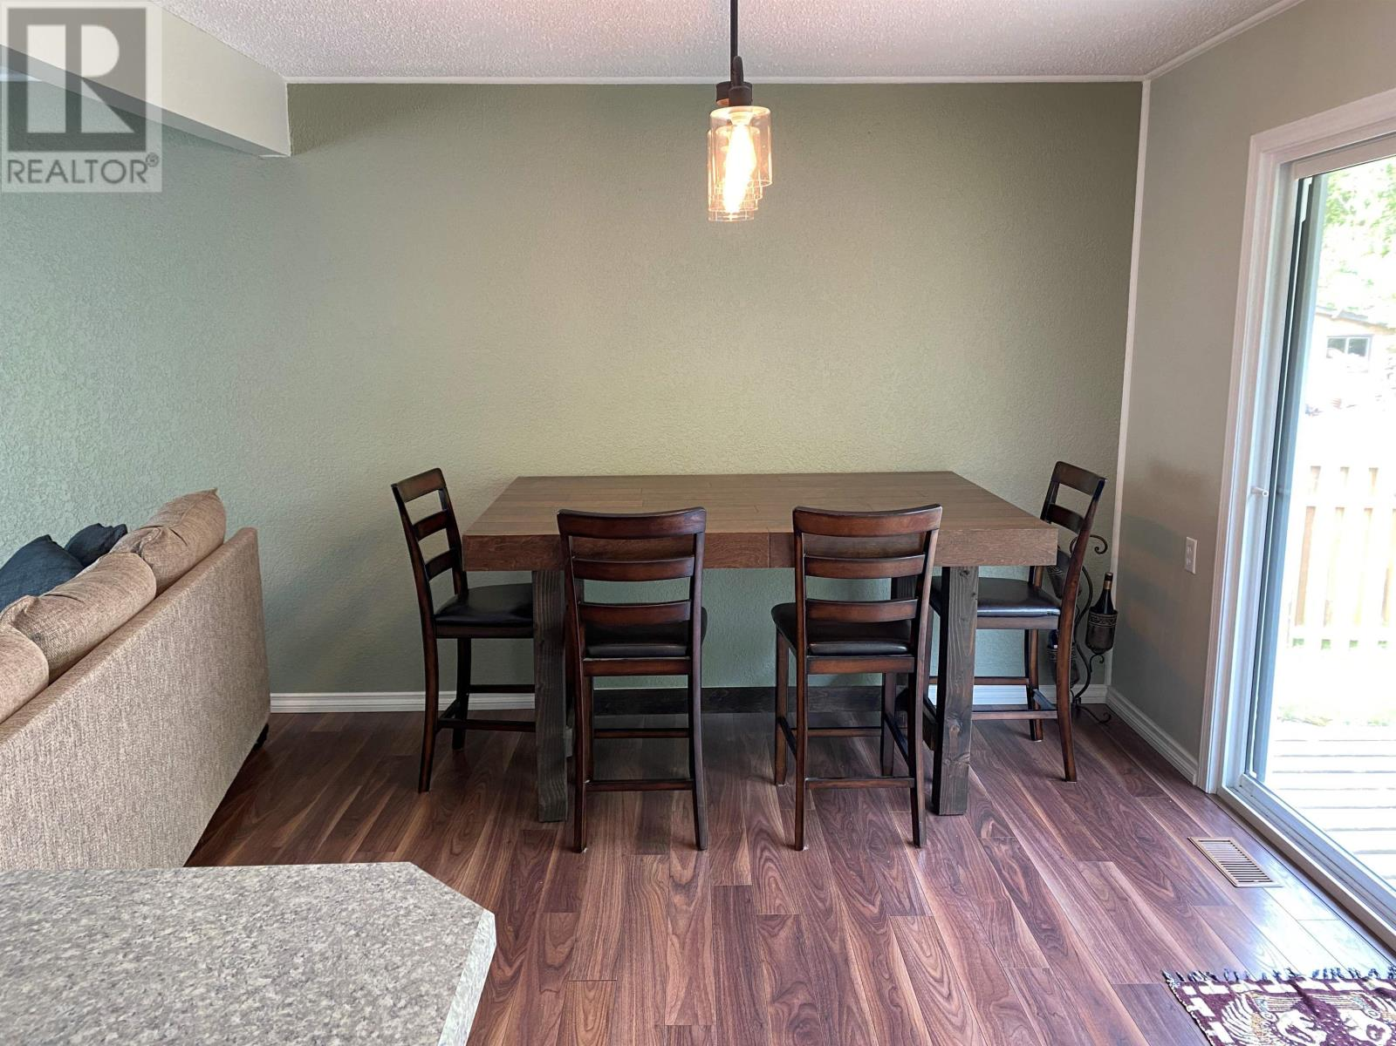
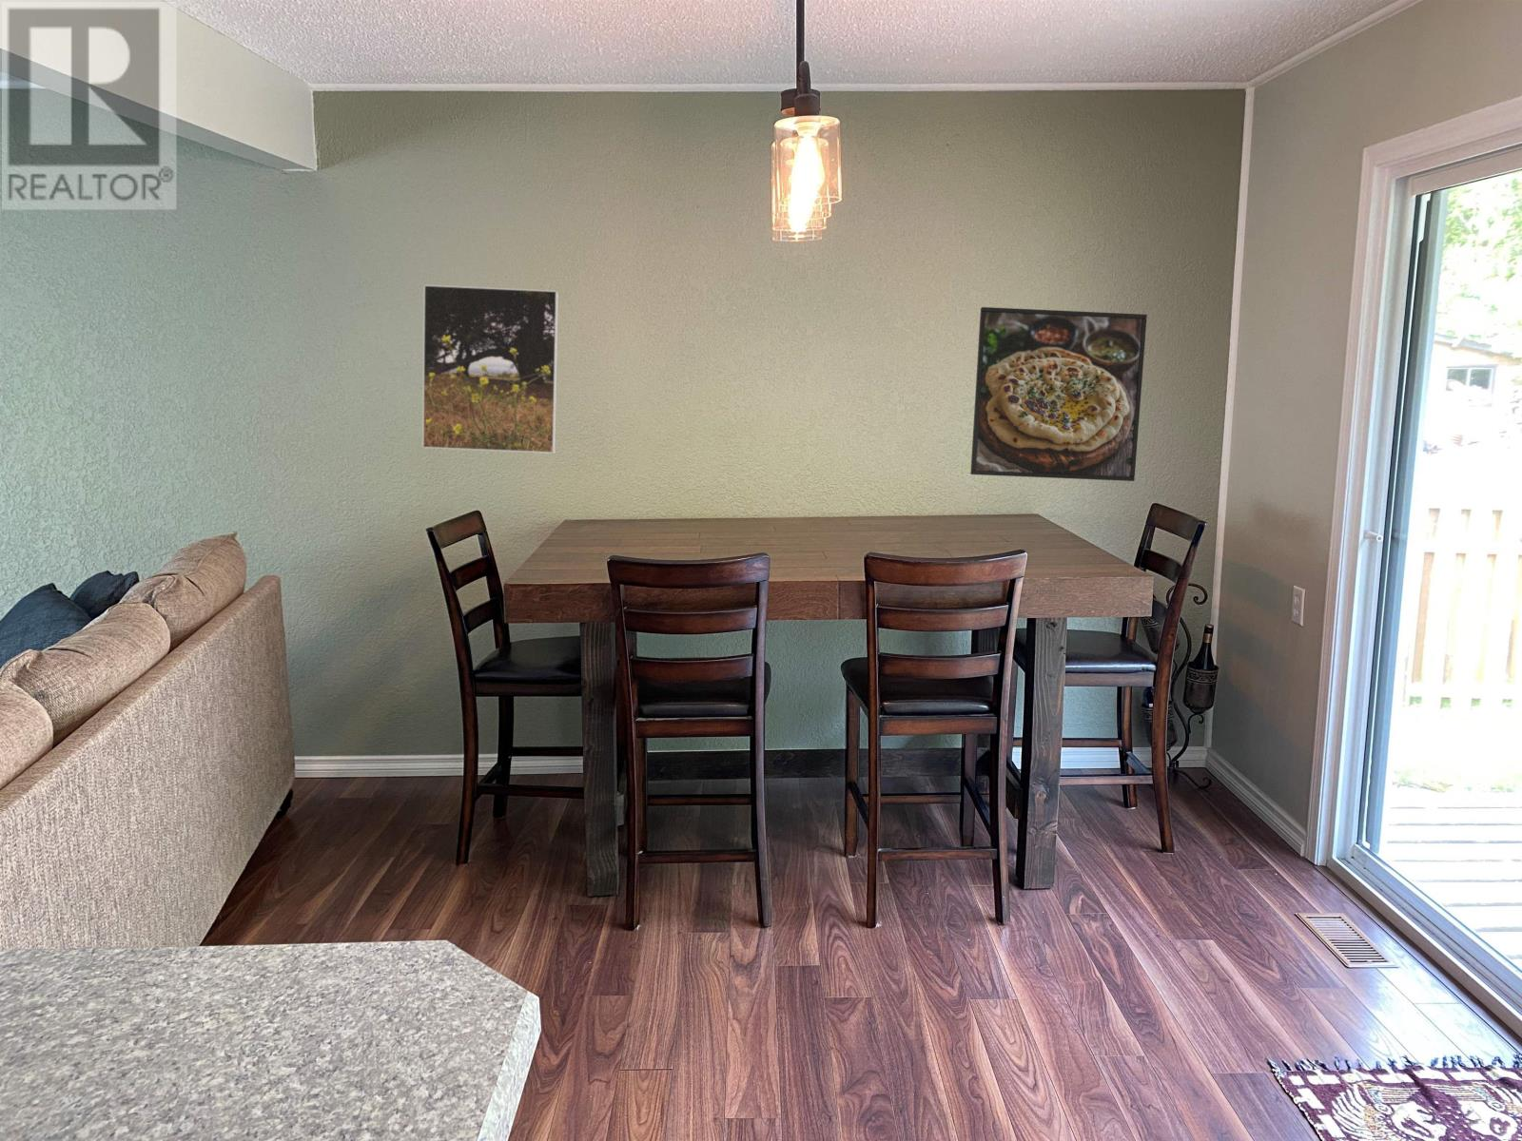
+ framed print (490, 370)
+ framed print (1058, 394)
